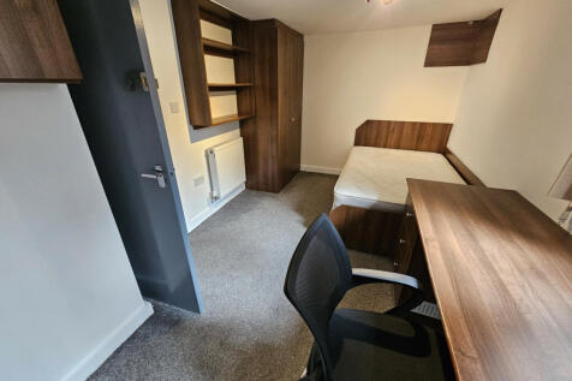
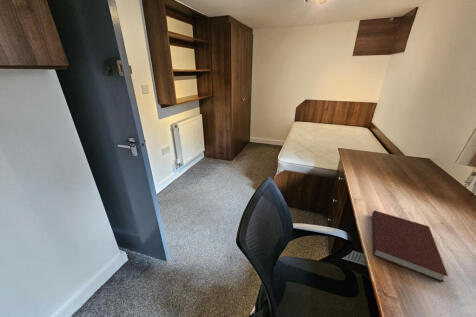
+ notebook (402, 239)
